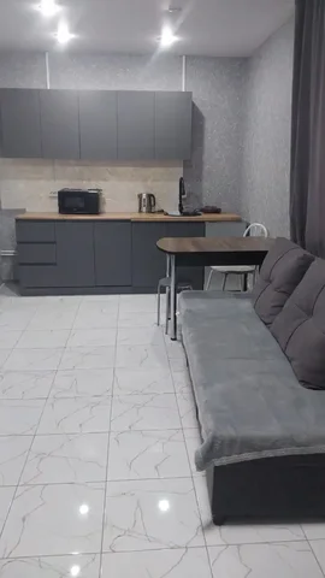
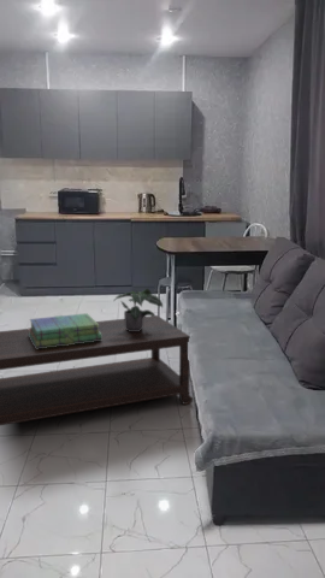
+ potted plant (137, 309)
+ stack of books (64, 329)
+ coffee table (79, 368)
